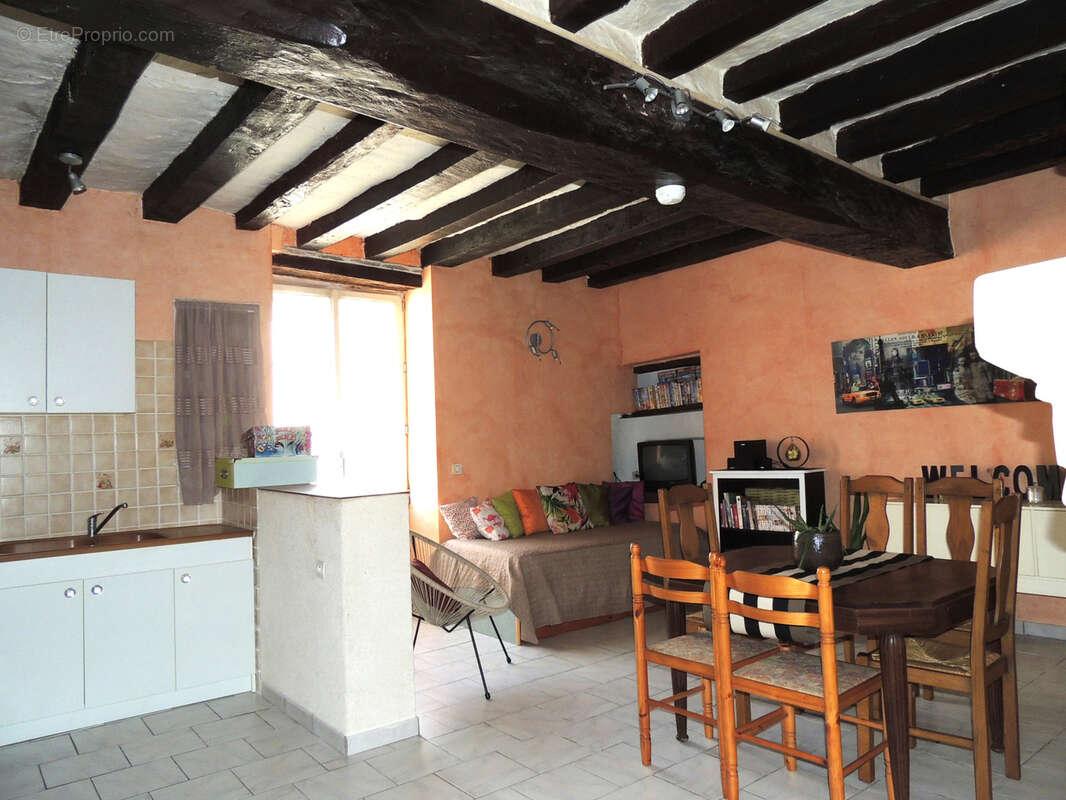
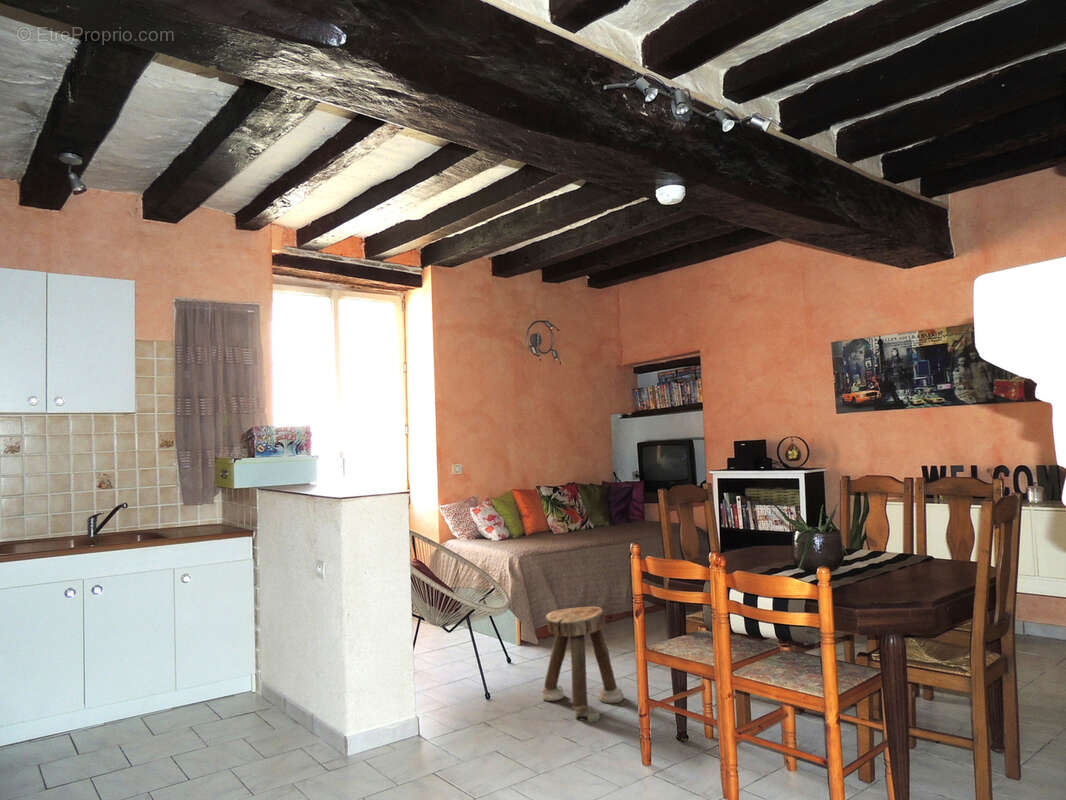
+ stool (575, 657)
